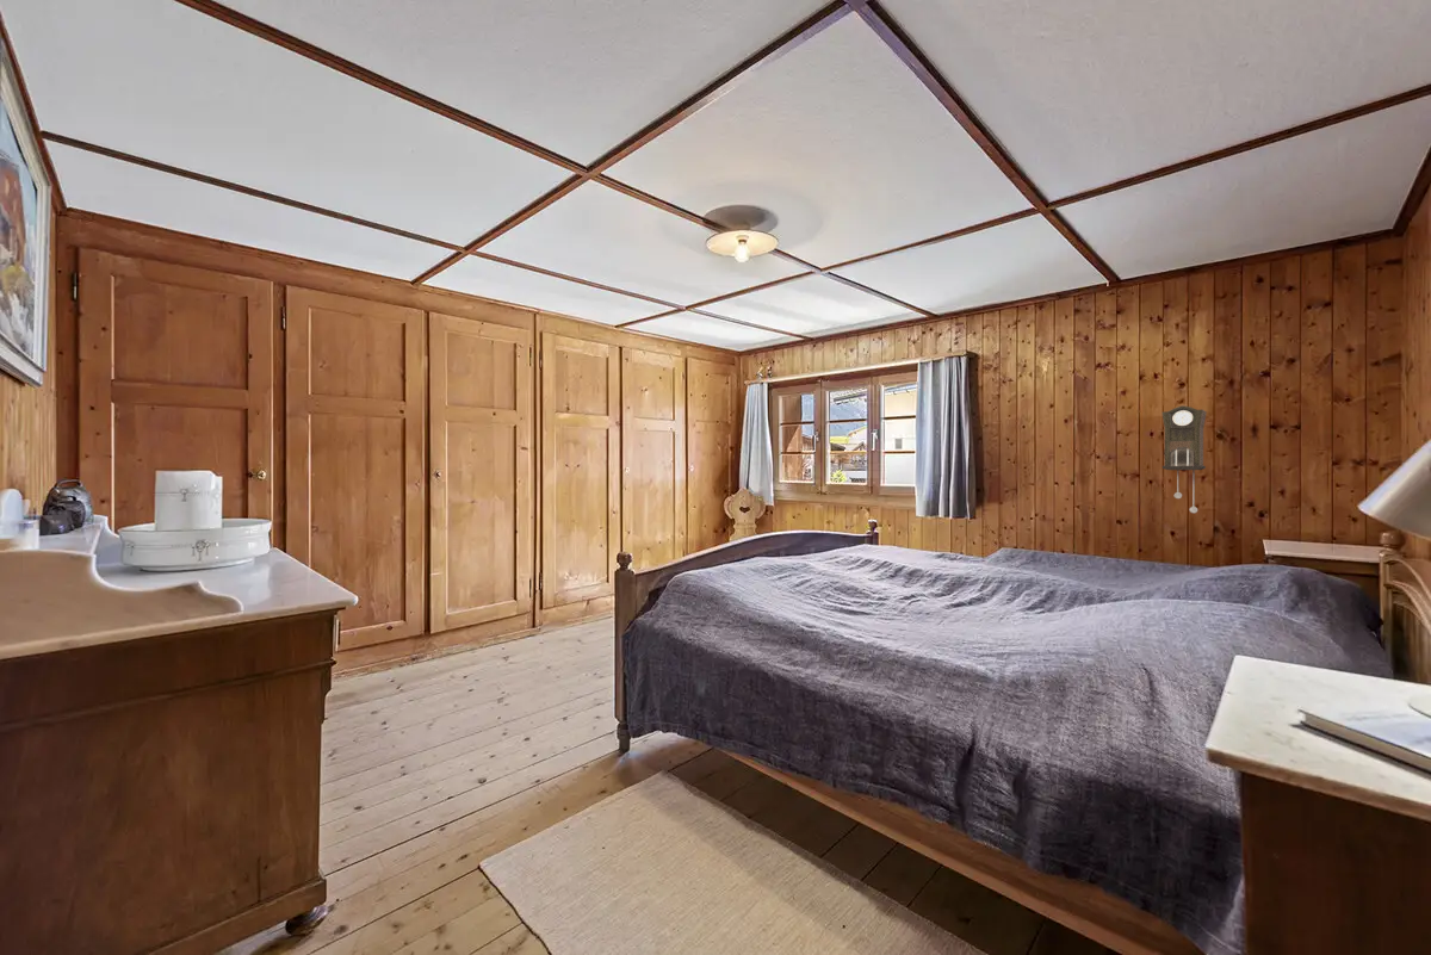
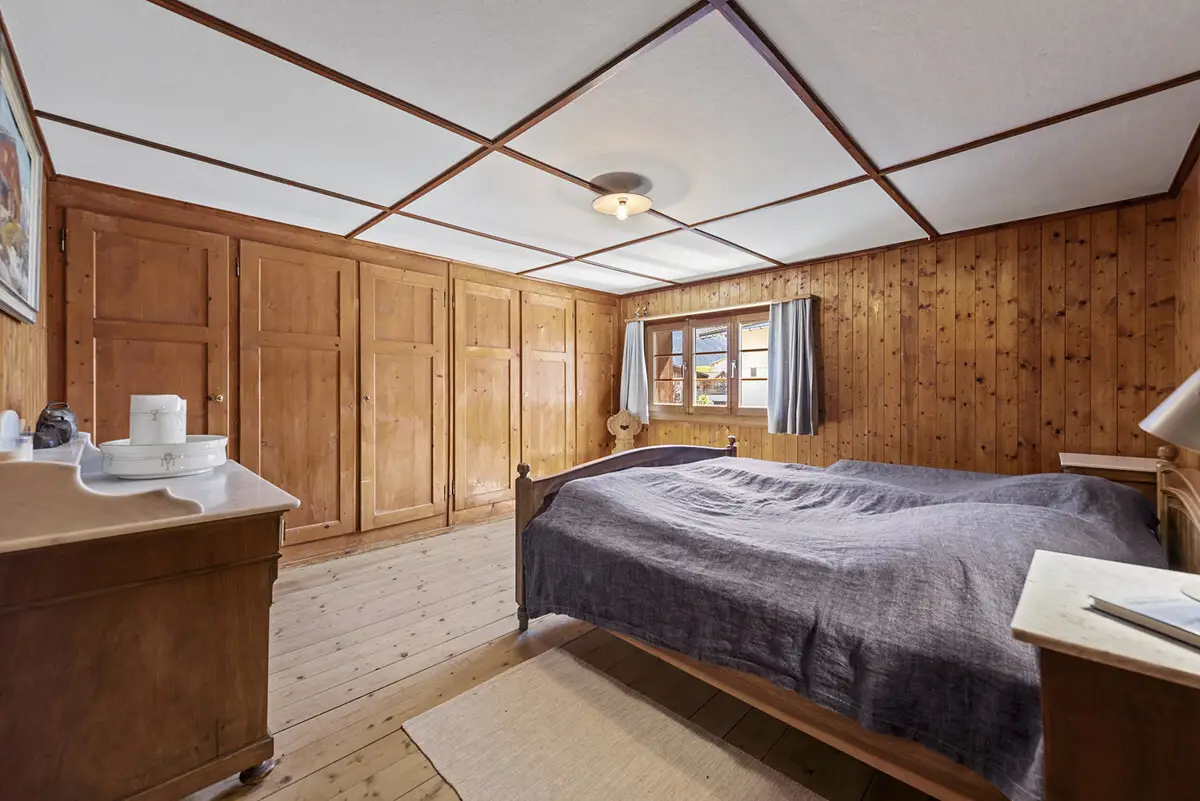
- pendulum clock (1183, 459)
